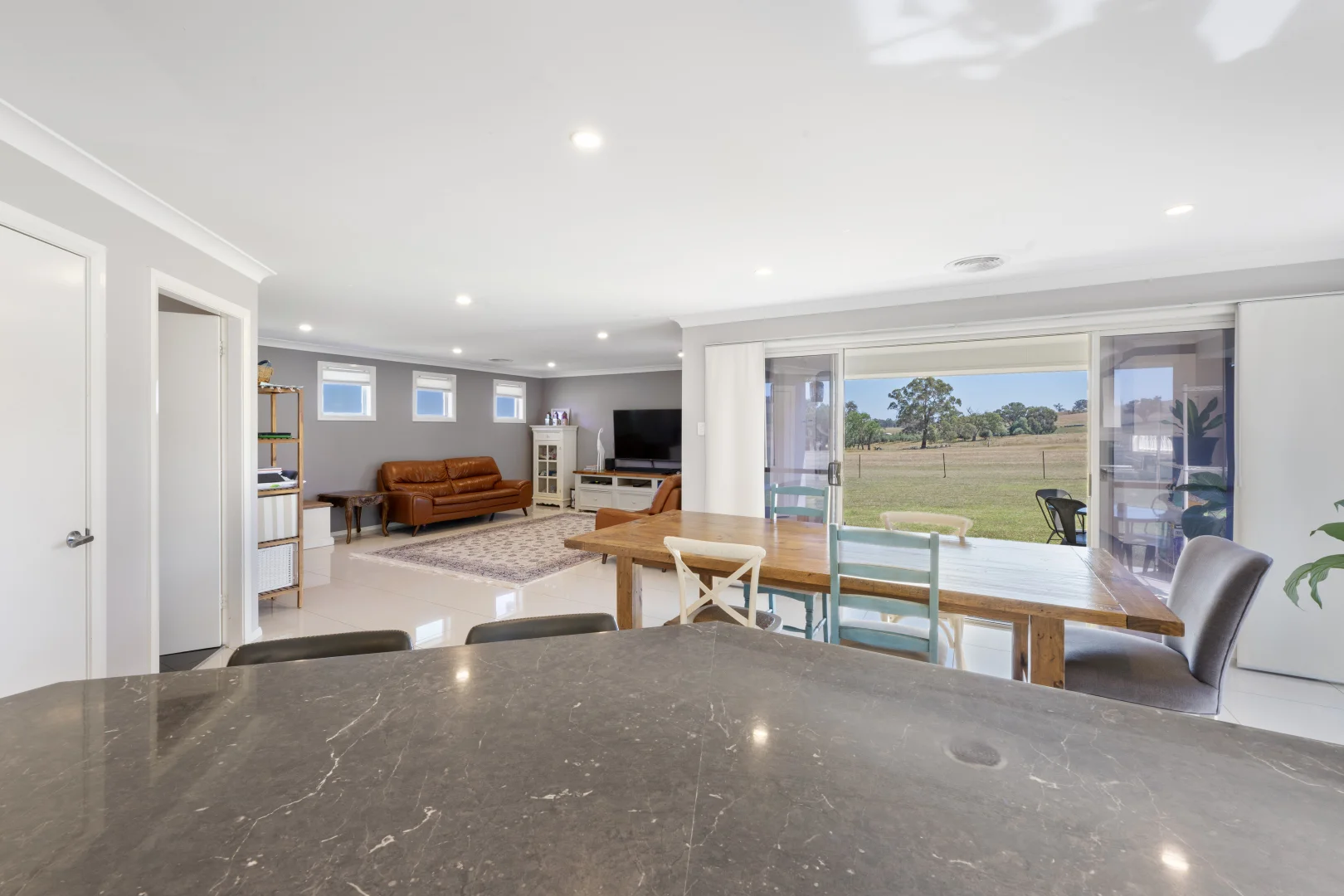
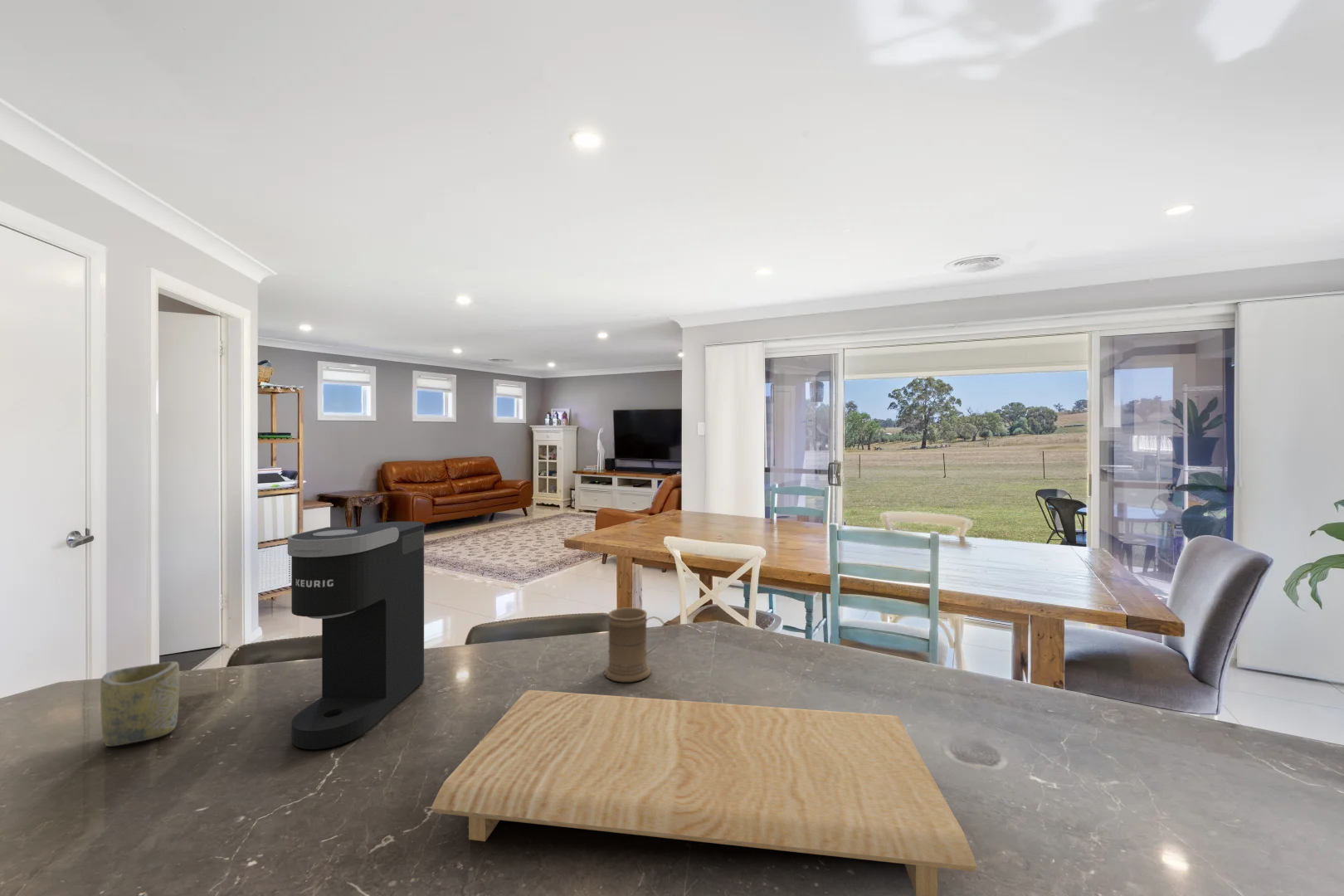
+ cutting board (695, 771)
+ cup (141, 702)
+ coffee maker (364, 616)
+ mug (635, 643)
